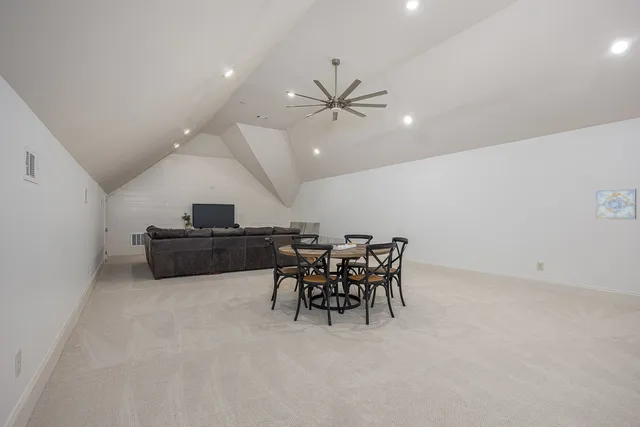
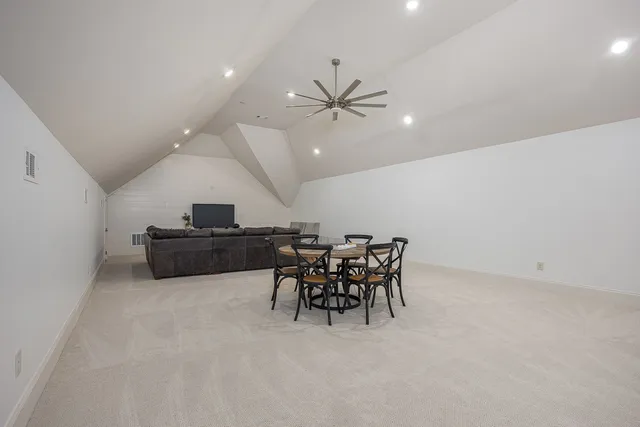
- wall art (615, 204)
